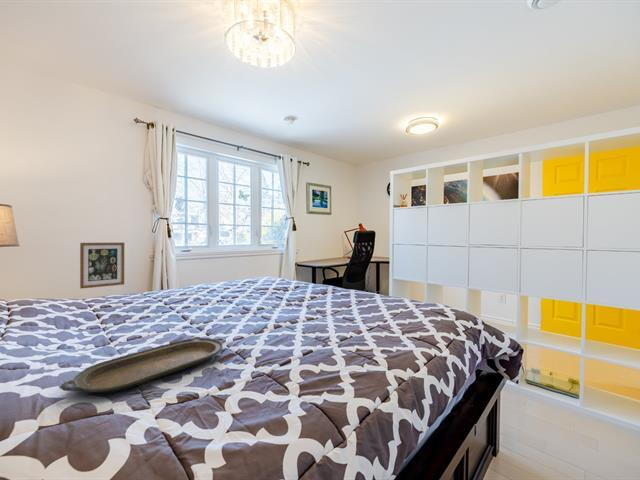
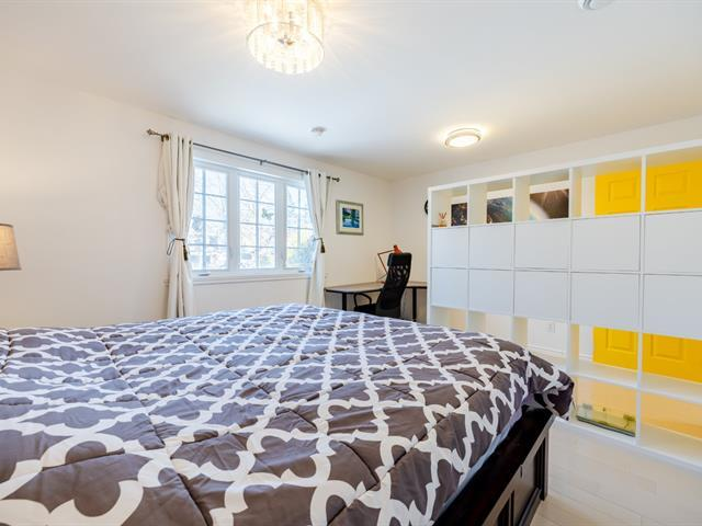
- wall art (103, 264)
- serving tray (158, 362)
